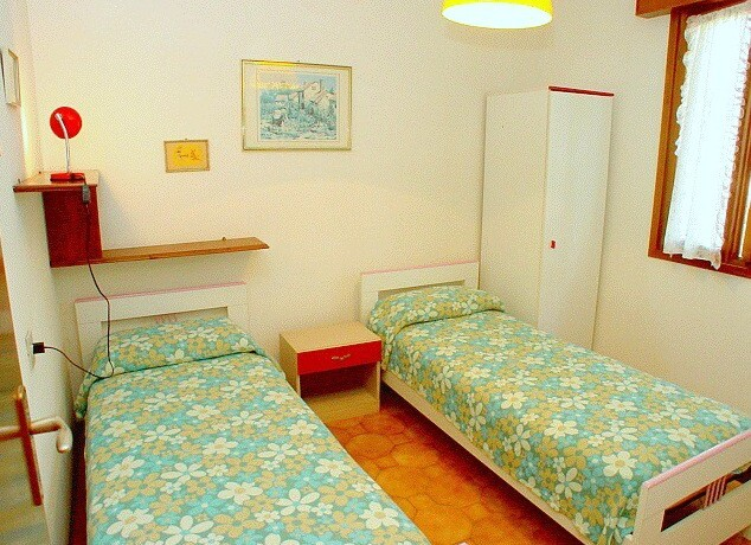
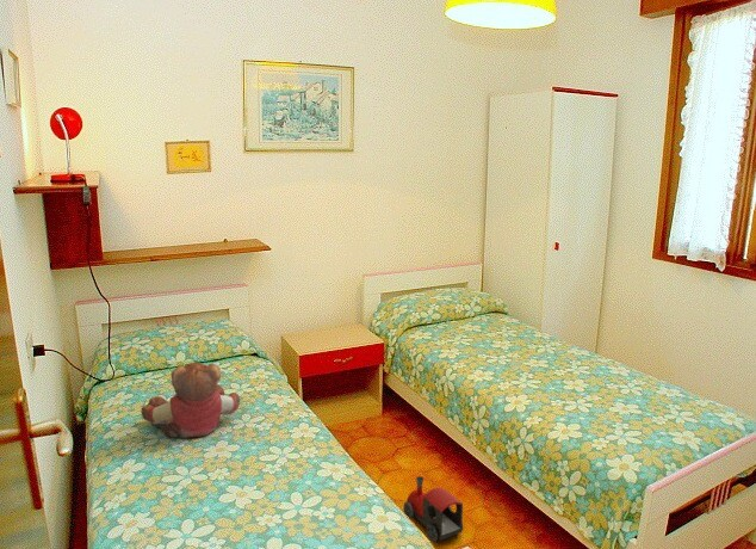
+ teddy bear (191, 391)
+ toy train (432, 506)
